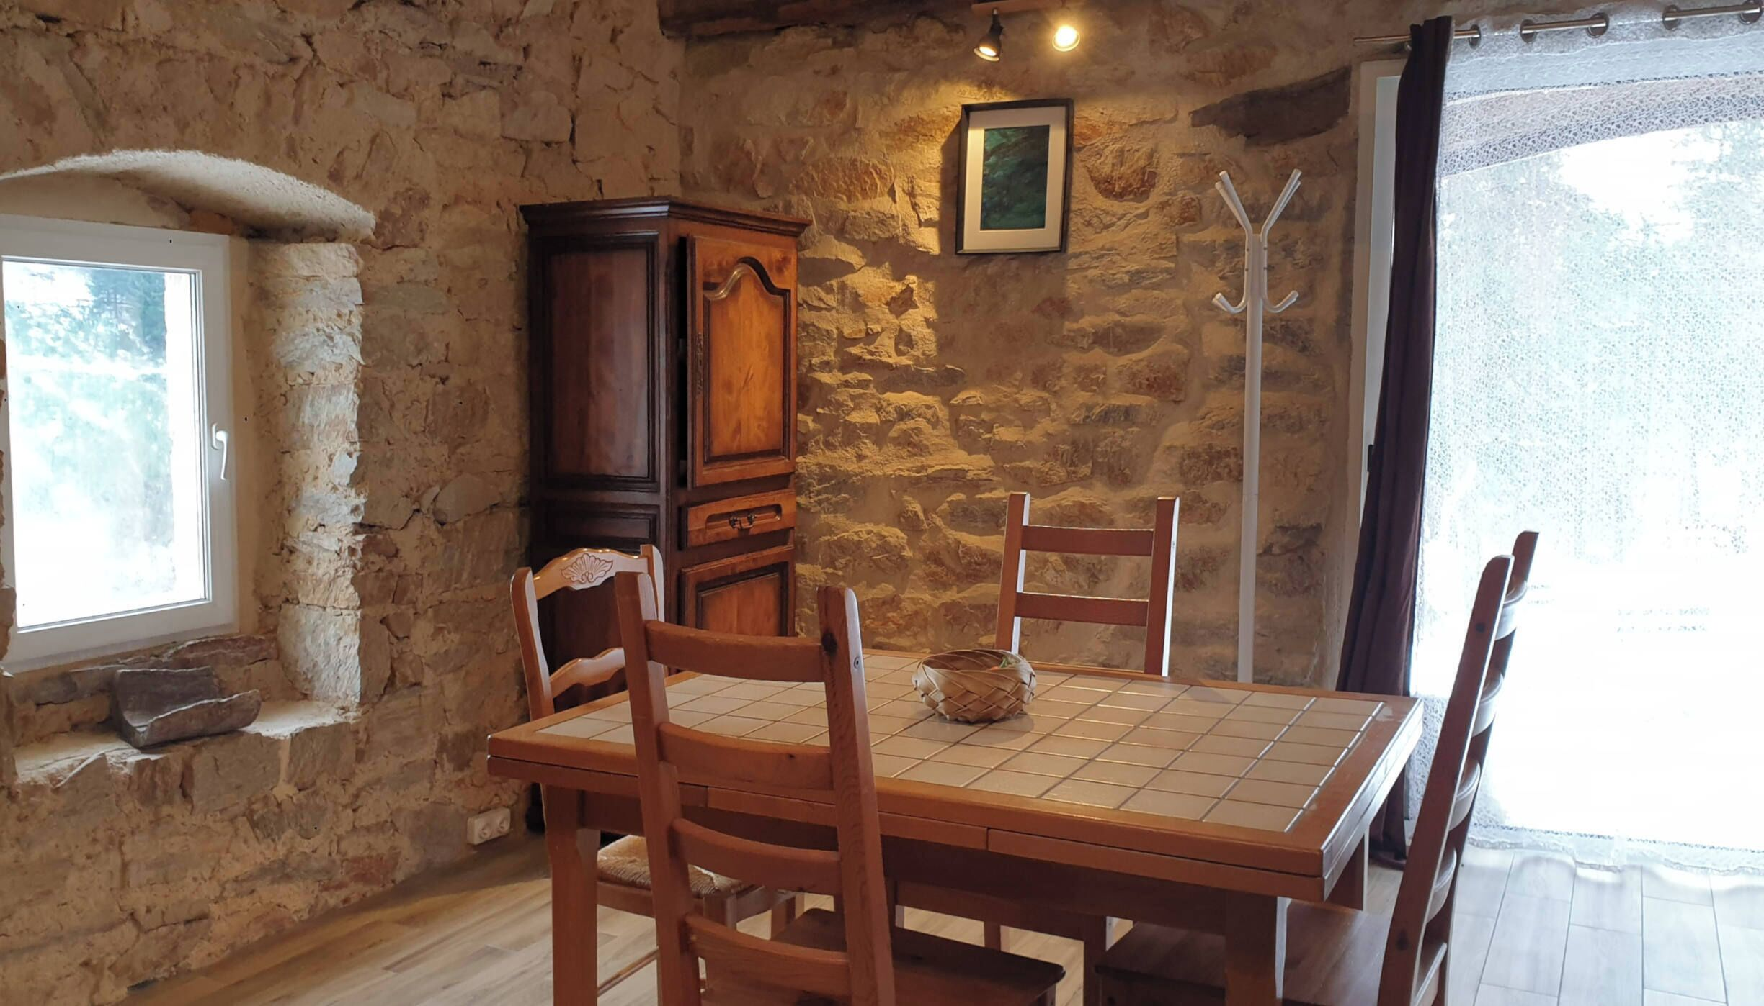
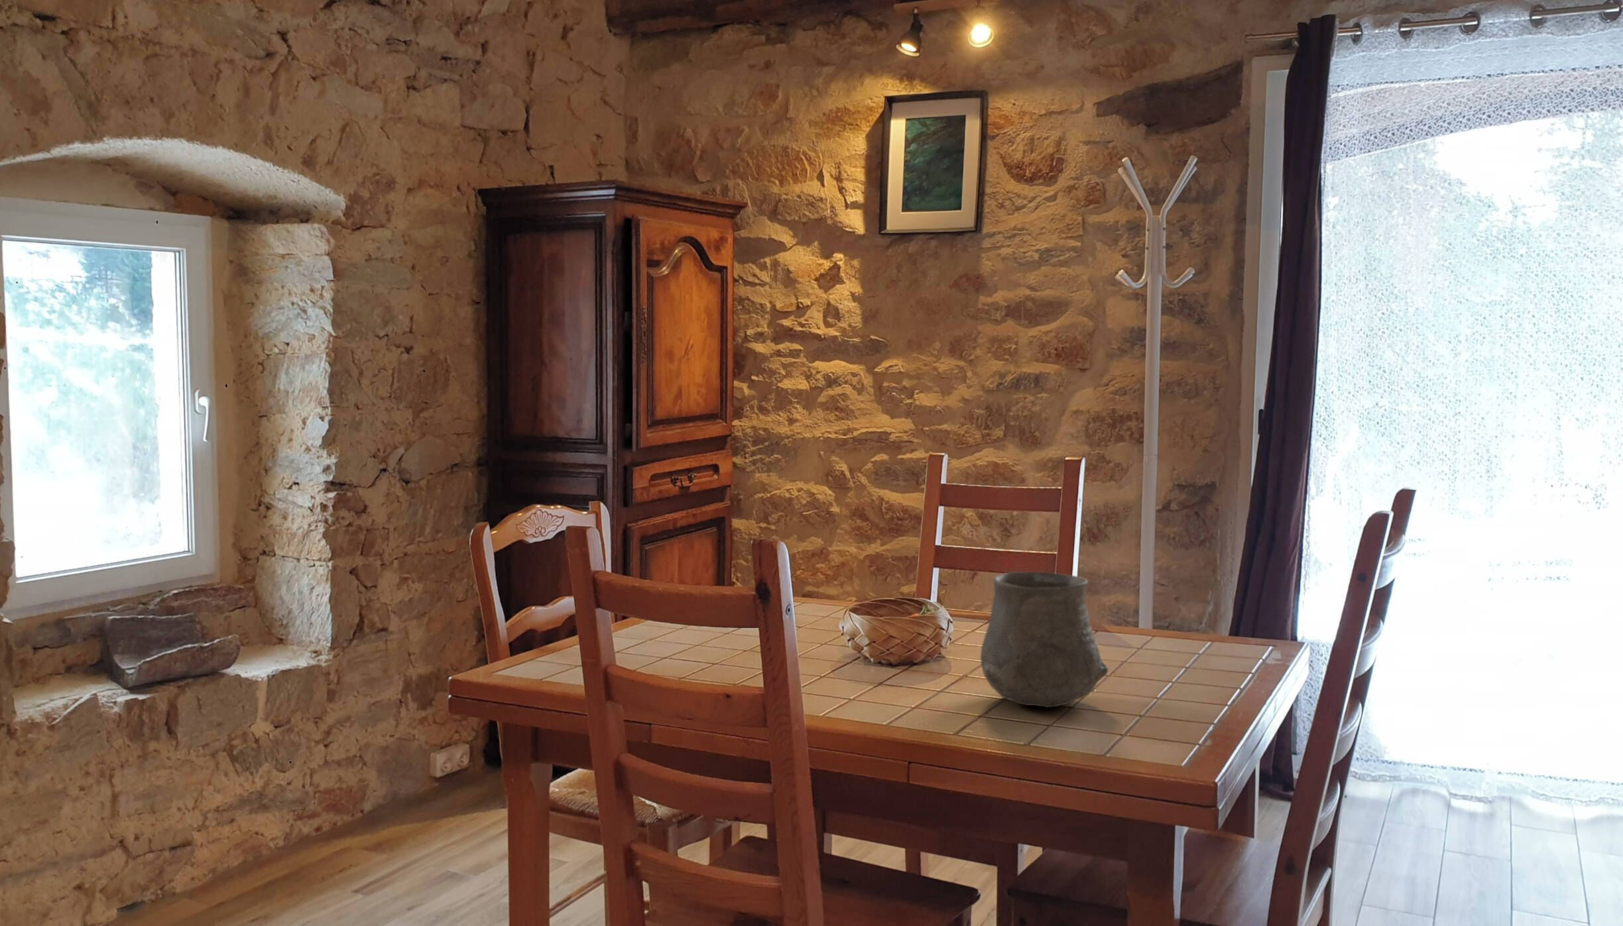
+ ceramic cup (1038, 640)
